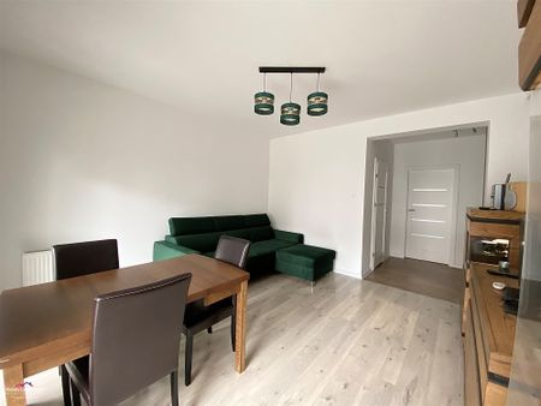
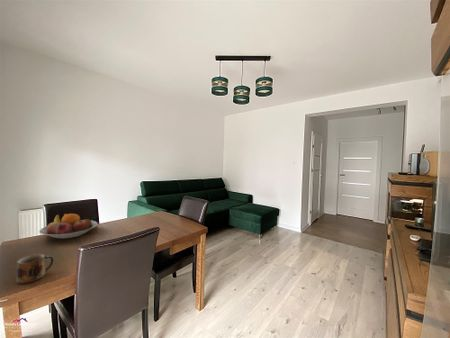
+ fruit bowl (70, 224)
+ mug (33, 267)
